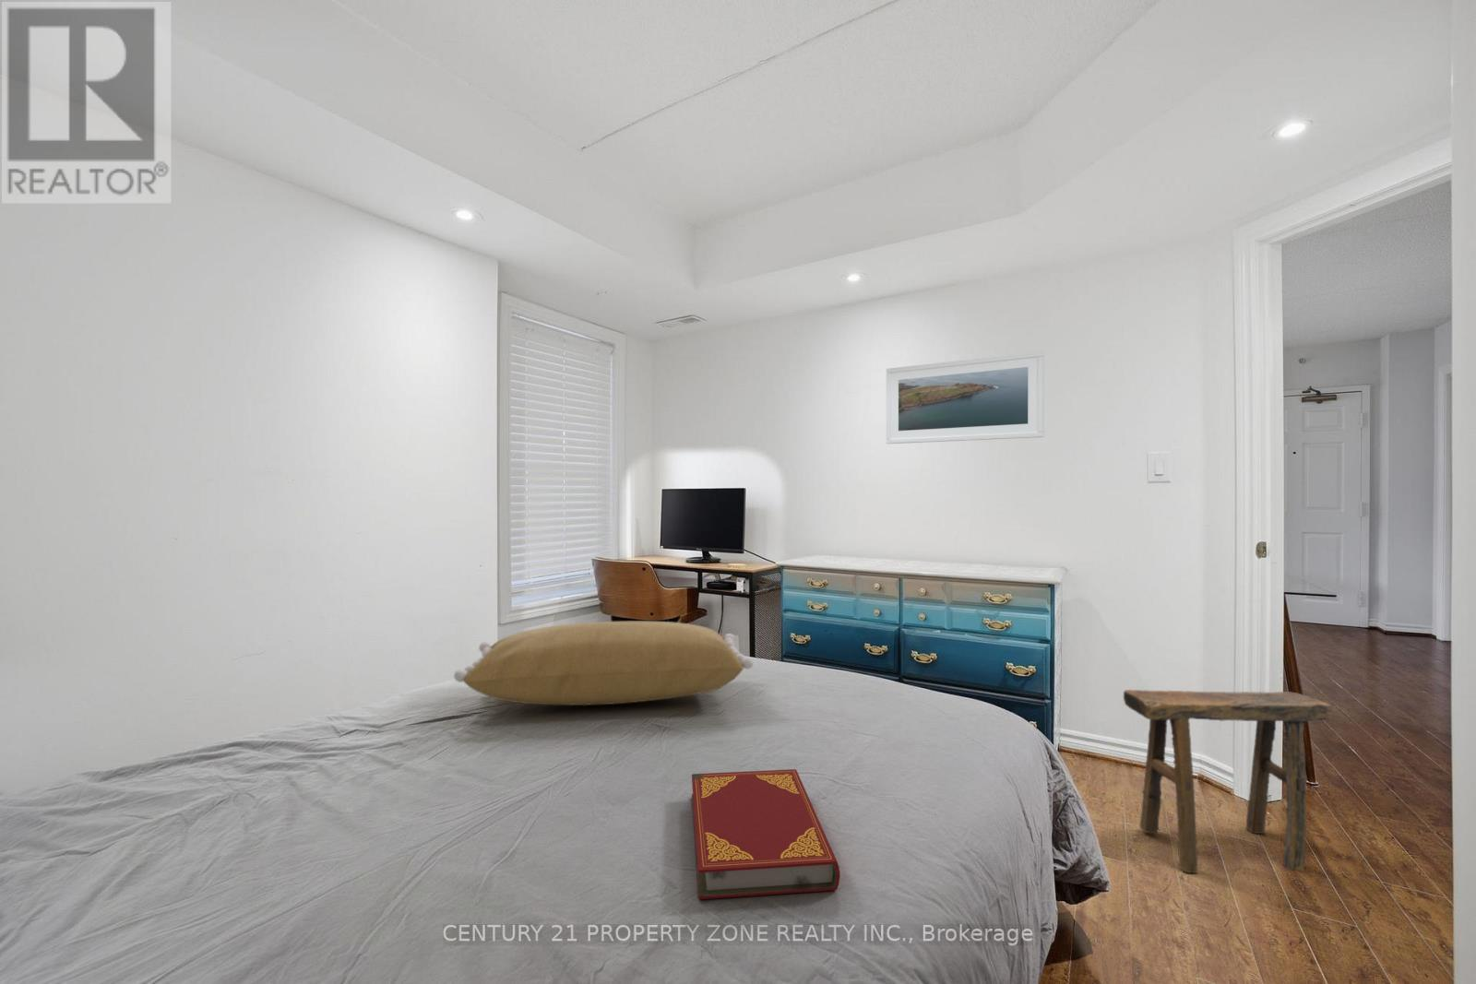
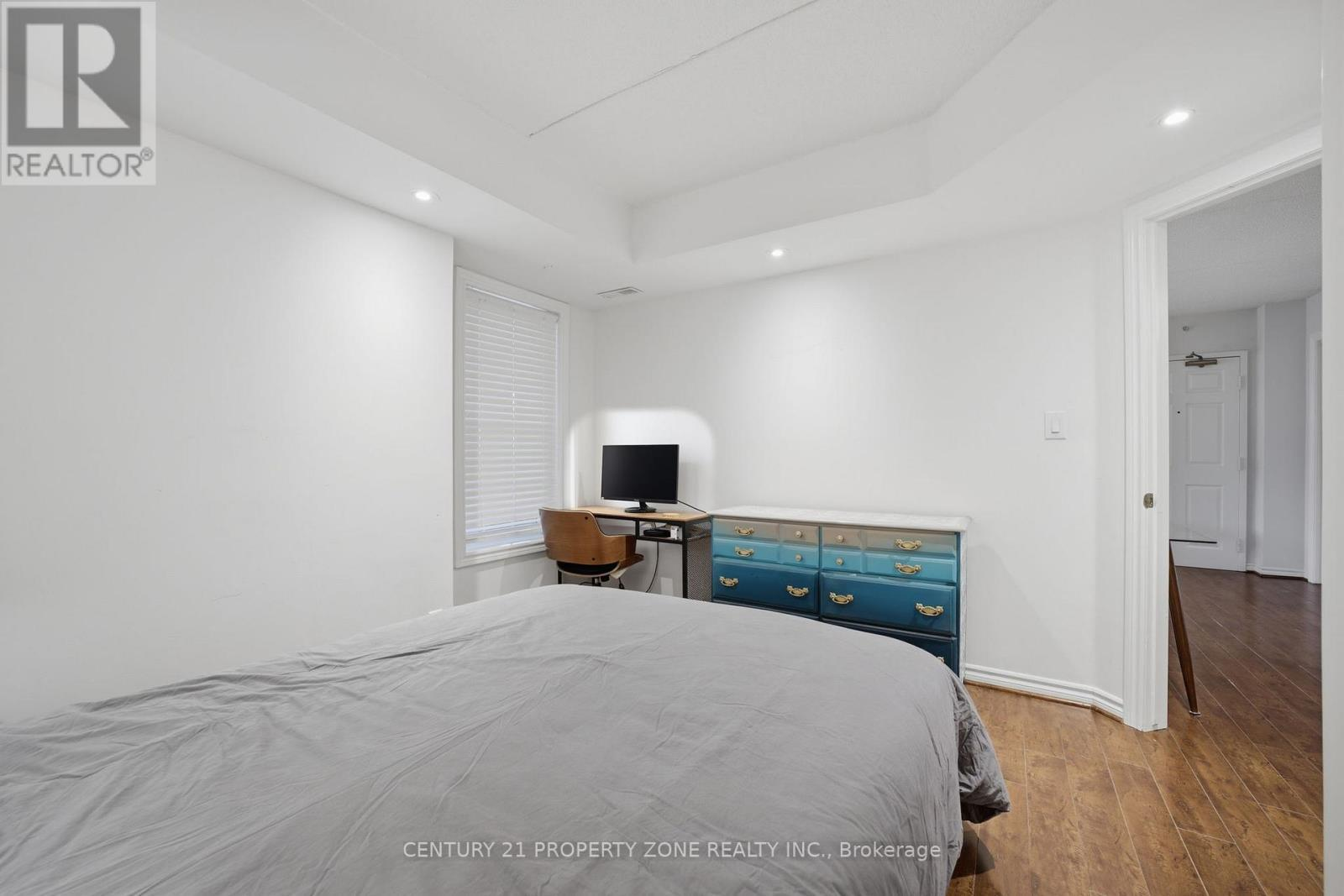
- stool (1193, 778)
- pillow (610, 659)
- hardback book (756, 824)
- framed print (960, 400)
